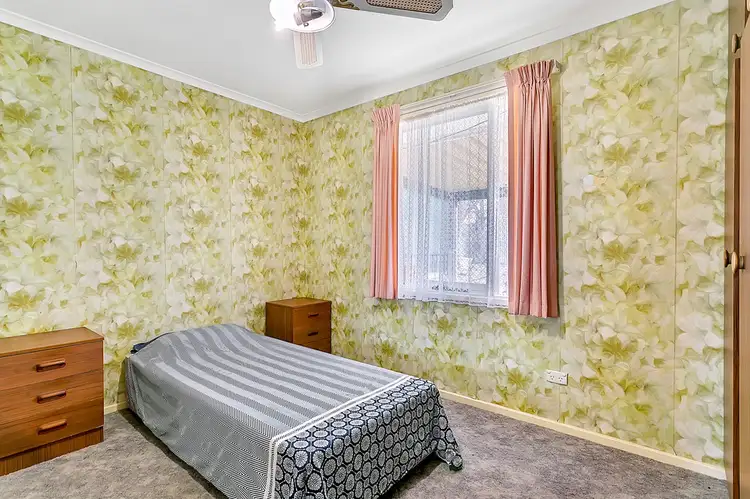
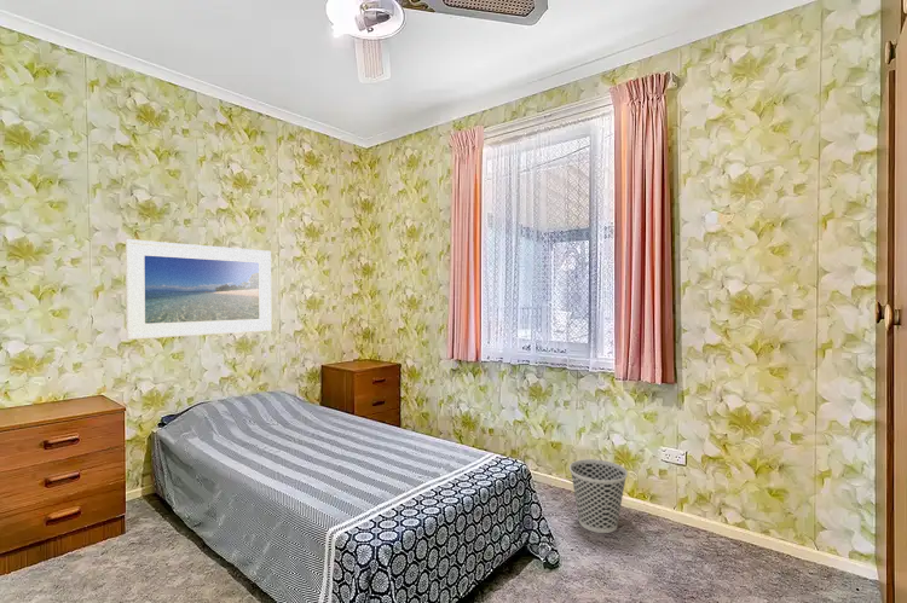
+ wastebasket (597, 495)
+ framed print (207, 290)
